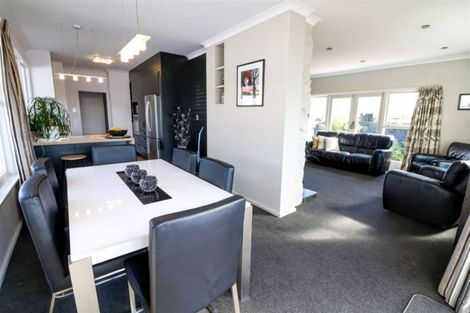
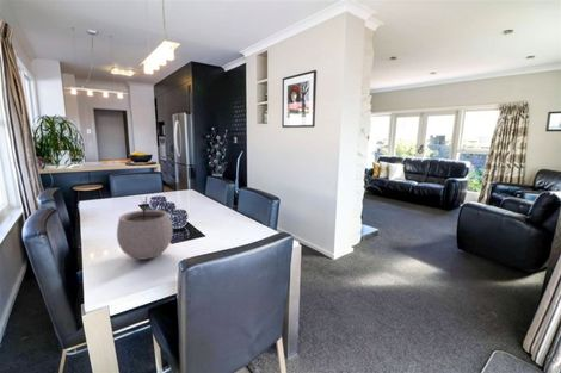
+ plant pot (144, 226)
